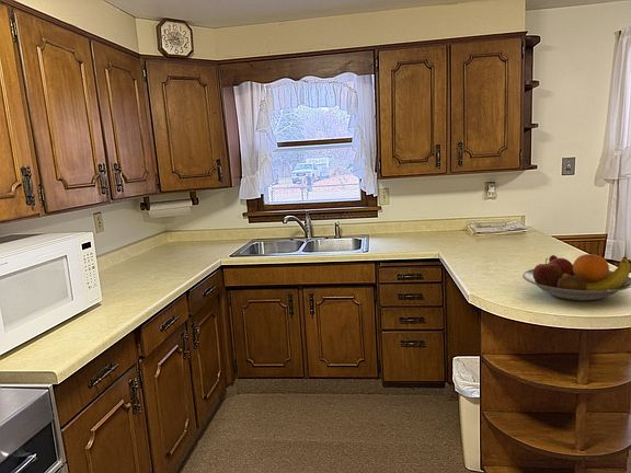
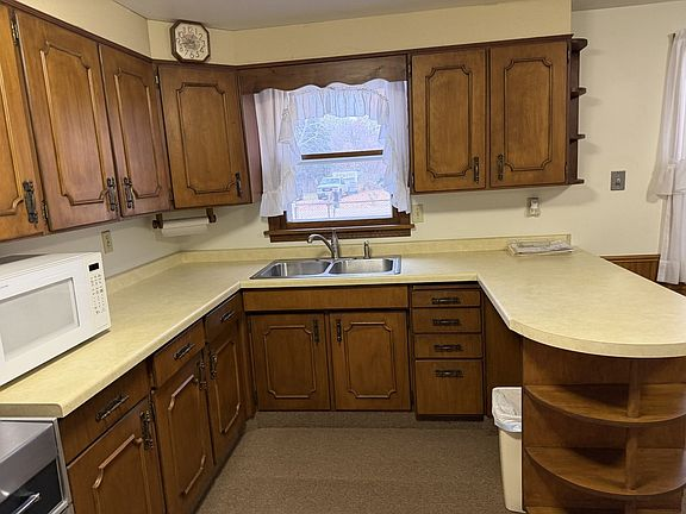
- fruit bowl (576, 273)
